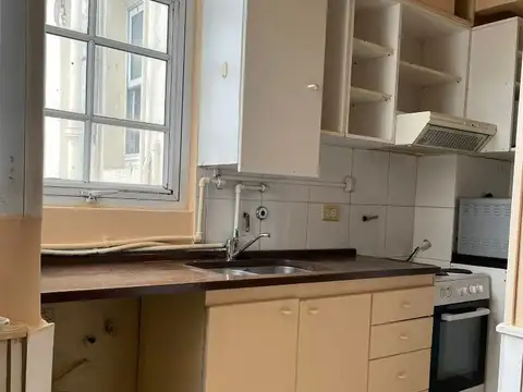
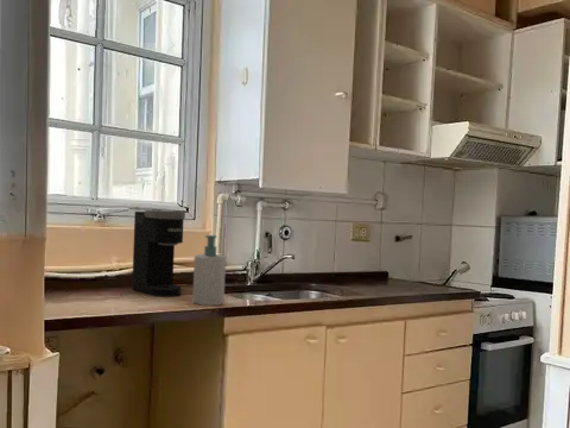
+ soap bottle (209, 269)
+ coffee maker (157, 251)
